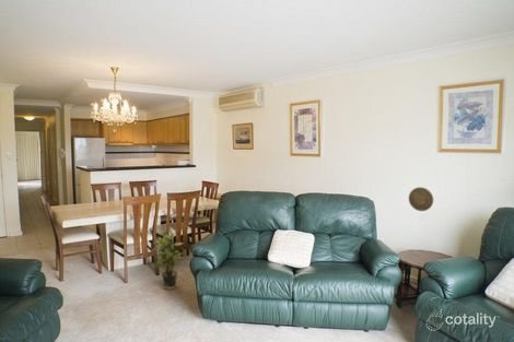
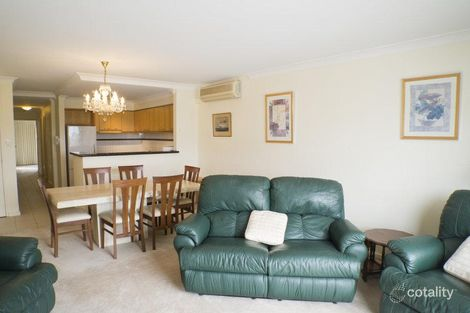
- decorative plate (420, 199)
- potted plant (166, 259)
